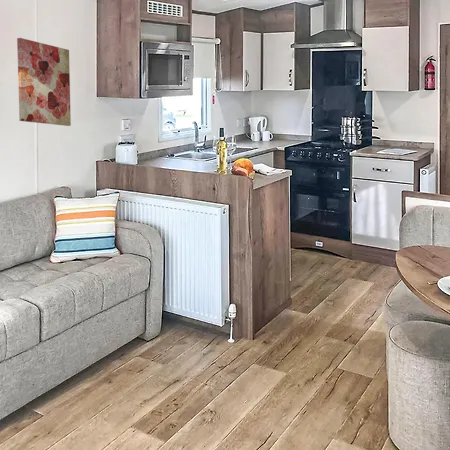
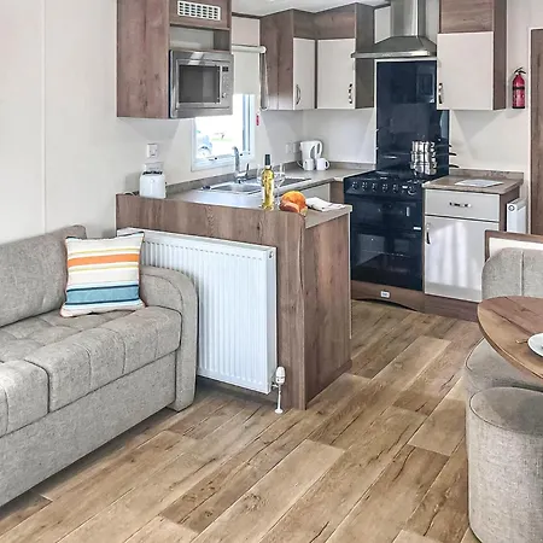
- wall art (45, 84)
